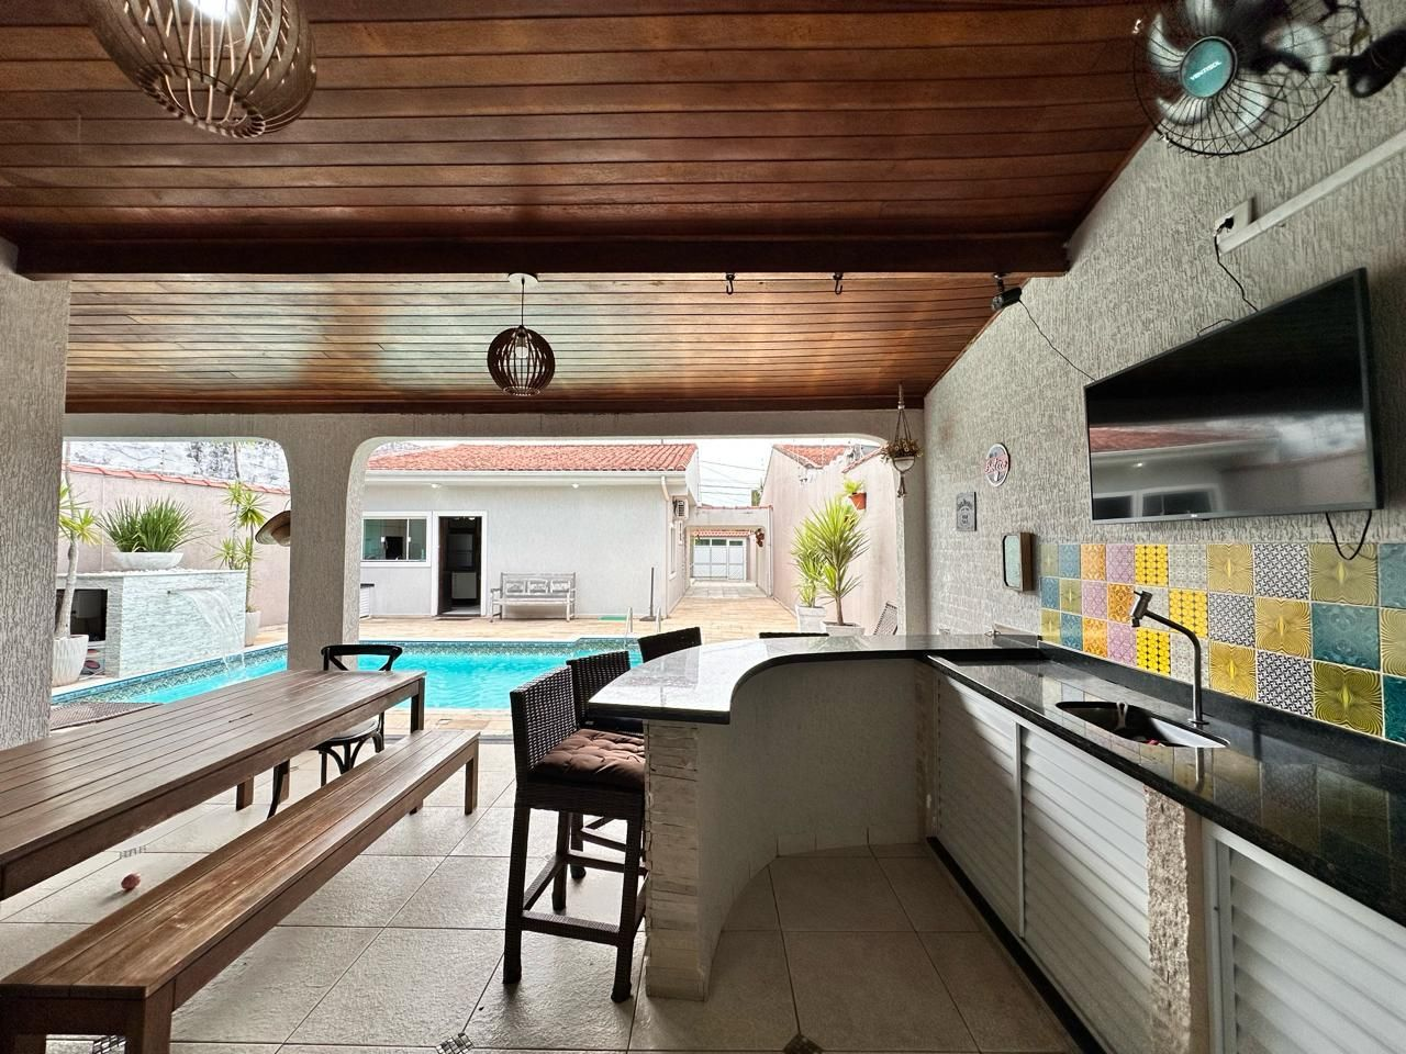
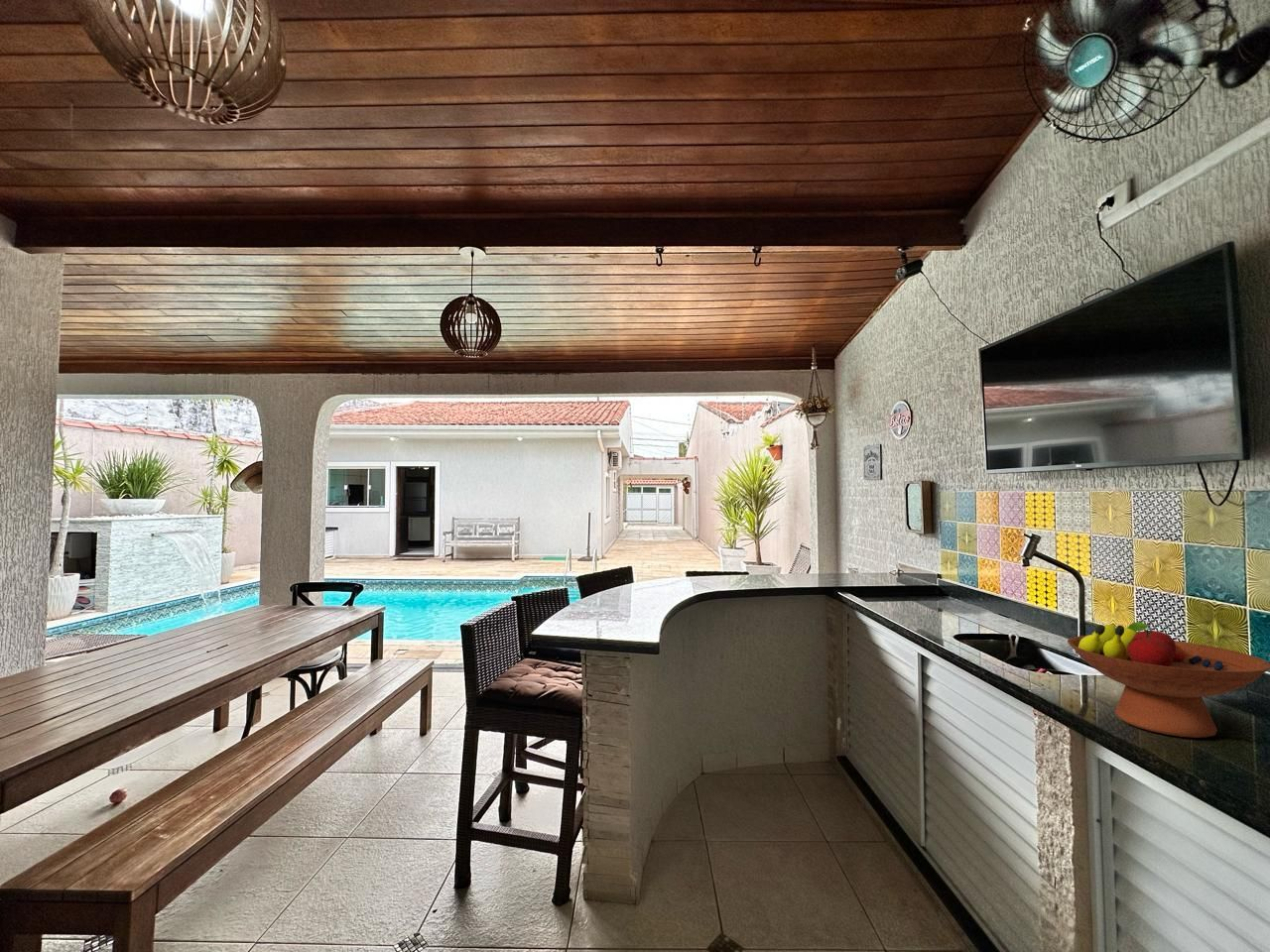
+ fruit bowl (1162, 673)
